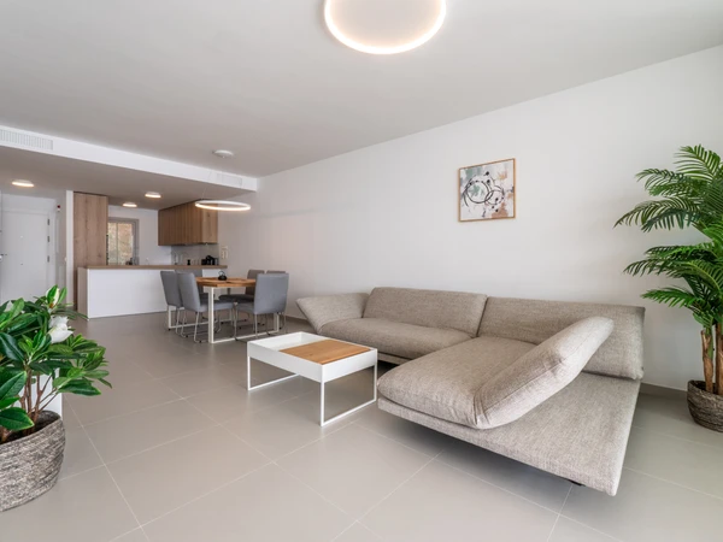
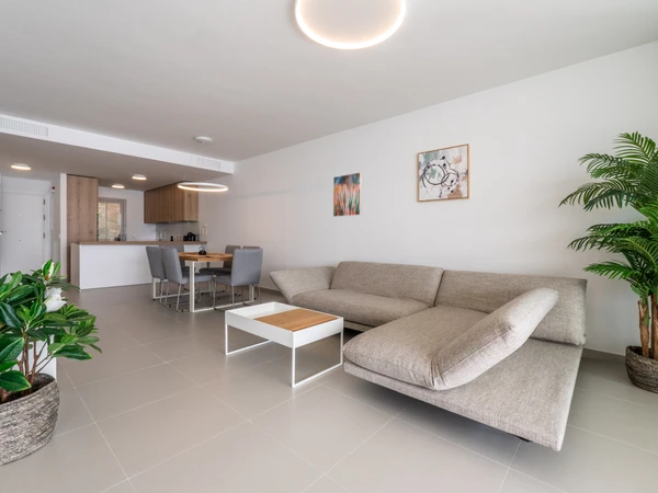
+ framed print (347, 195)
